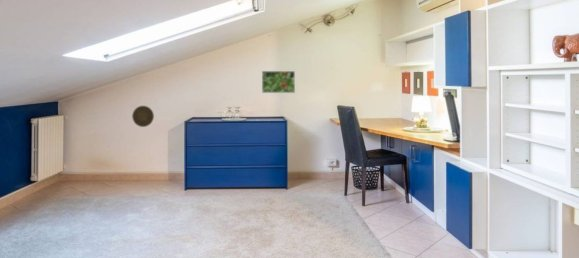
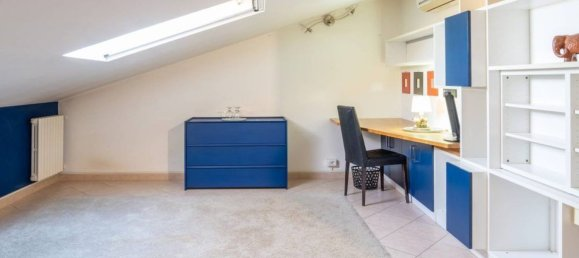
- decorative plate (142, 116)
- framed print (278, 82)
